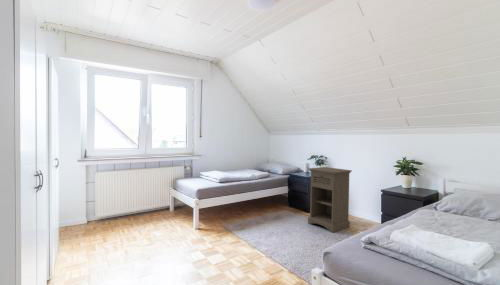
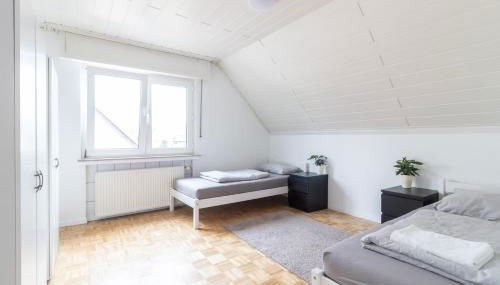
- nightstand (328, 197)
